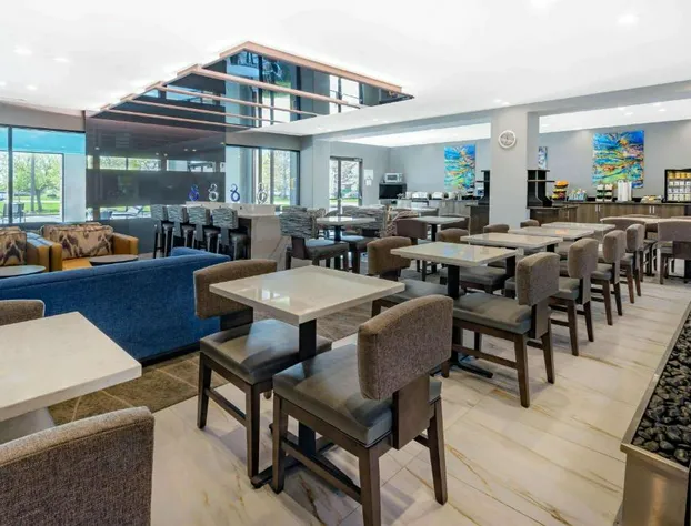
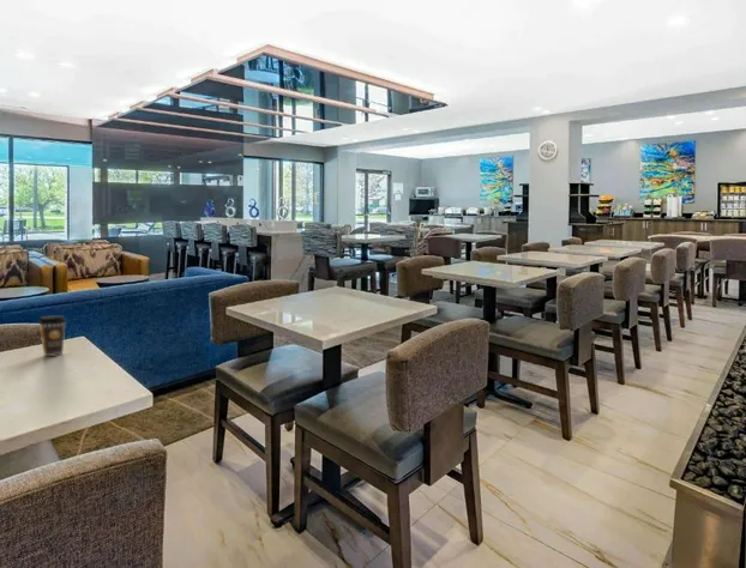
+ coffee cup (52, 334)
